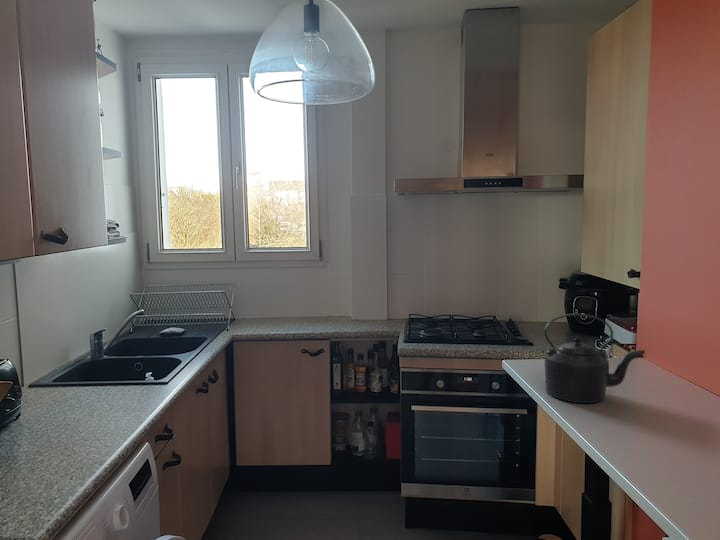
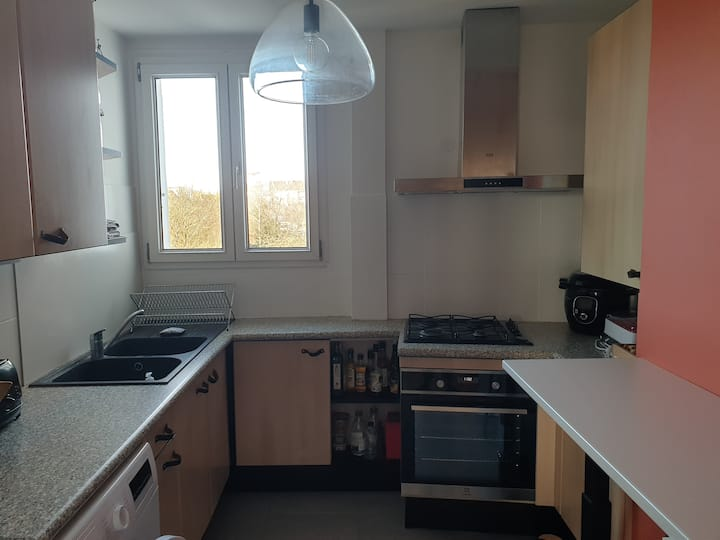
- kettle (593, 354)
